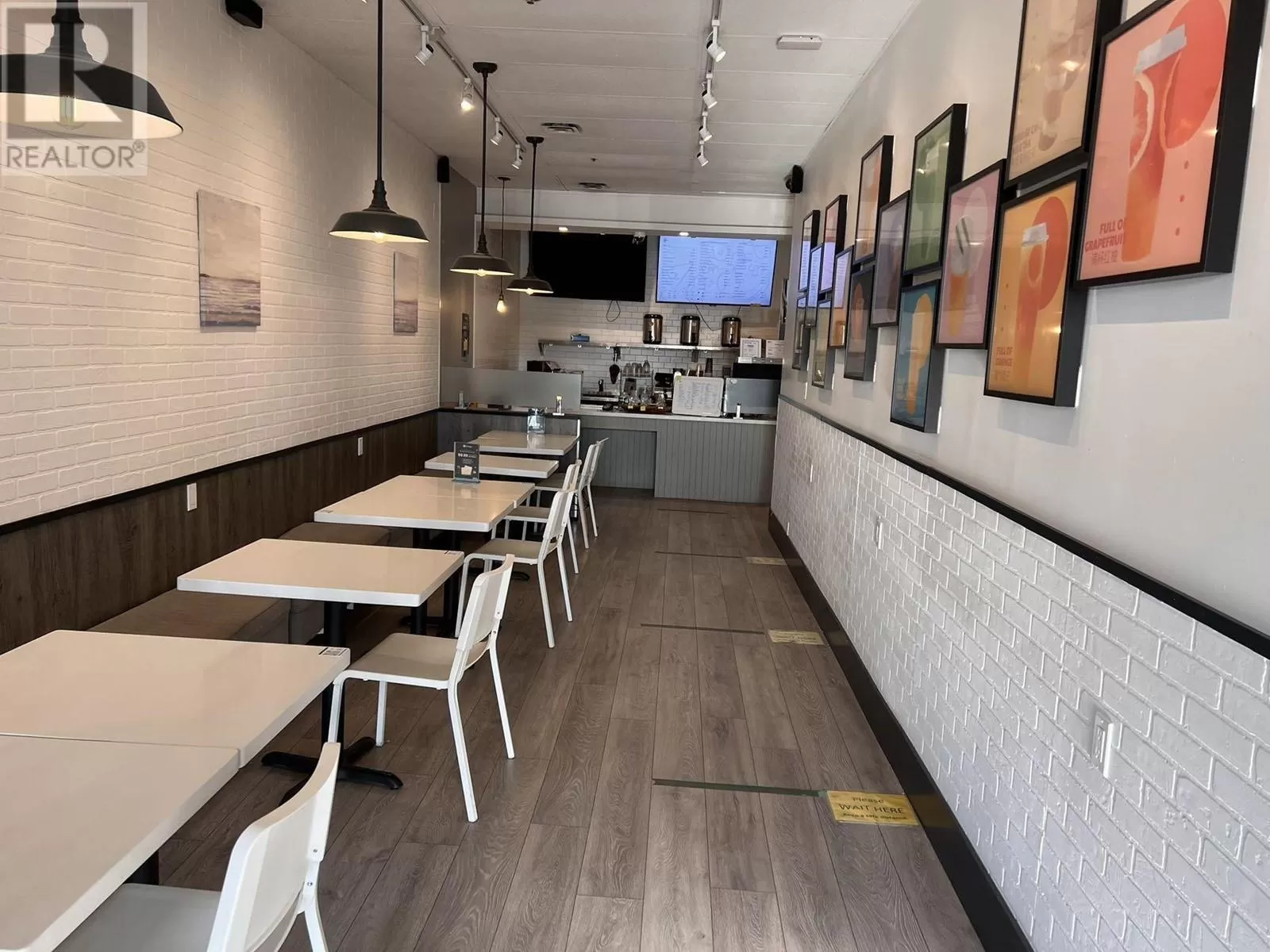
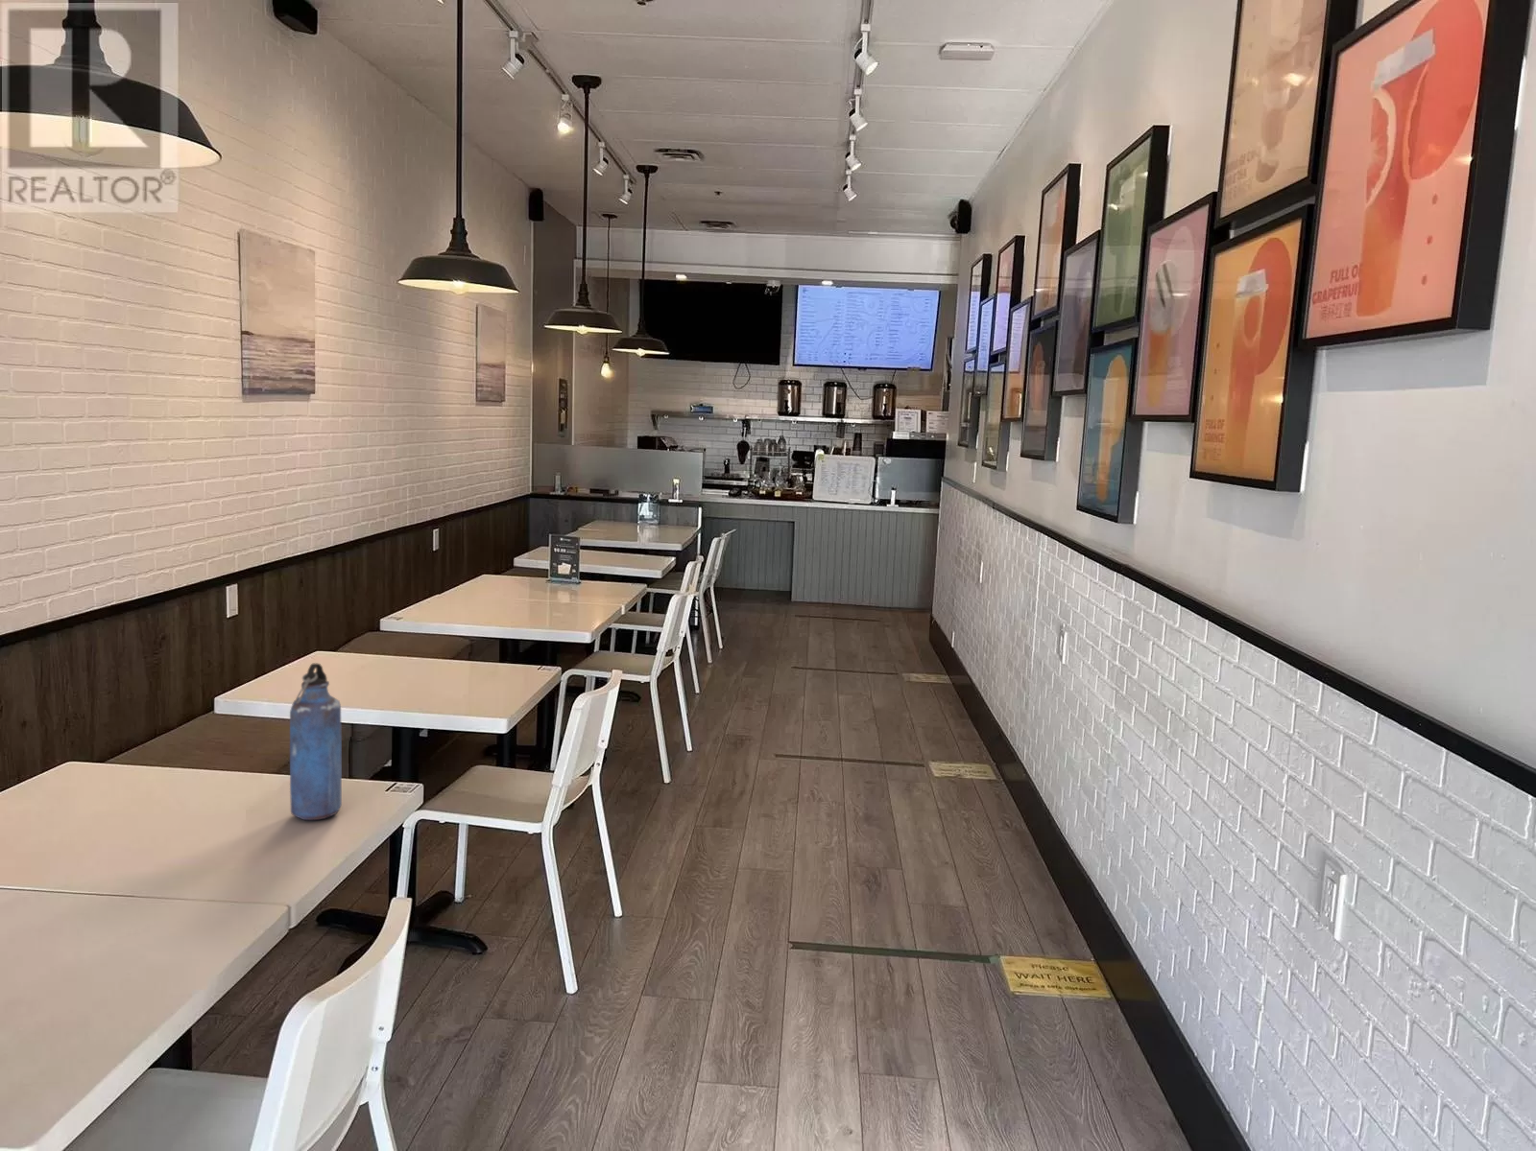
+ water bottle (314, 740)
